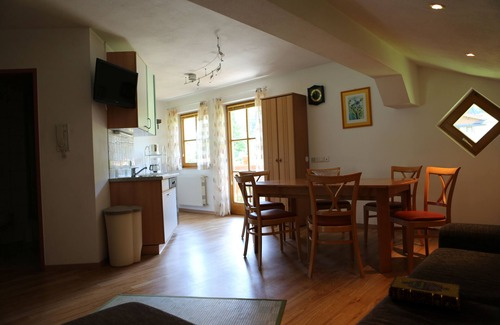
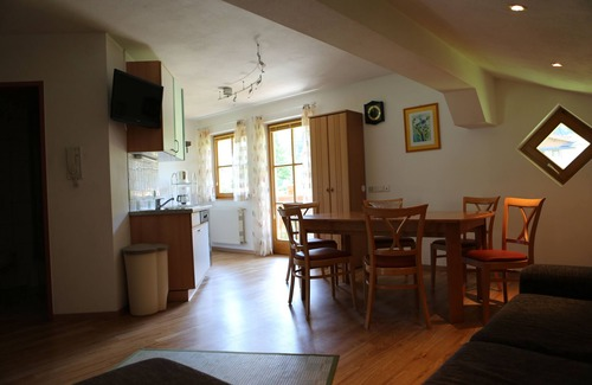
- hardback book (424, 292)
